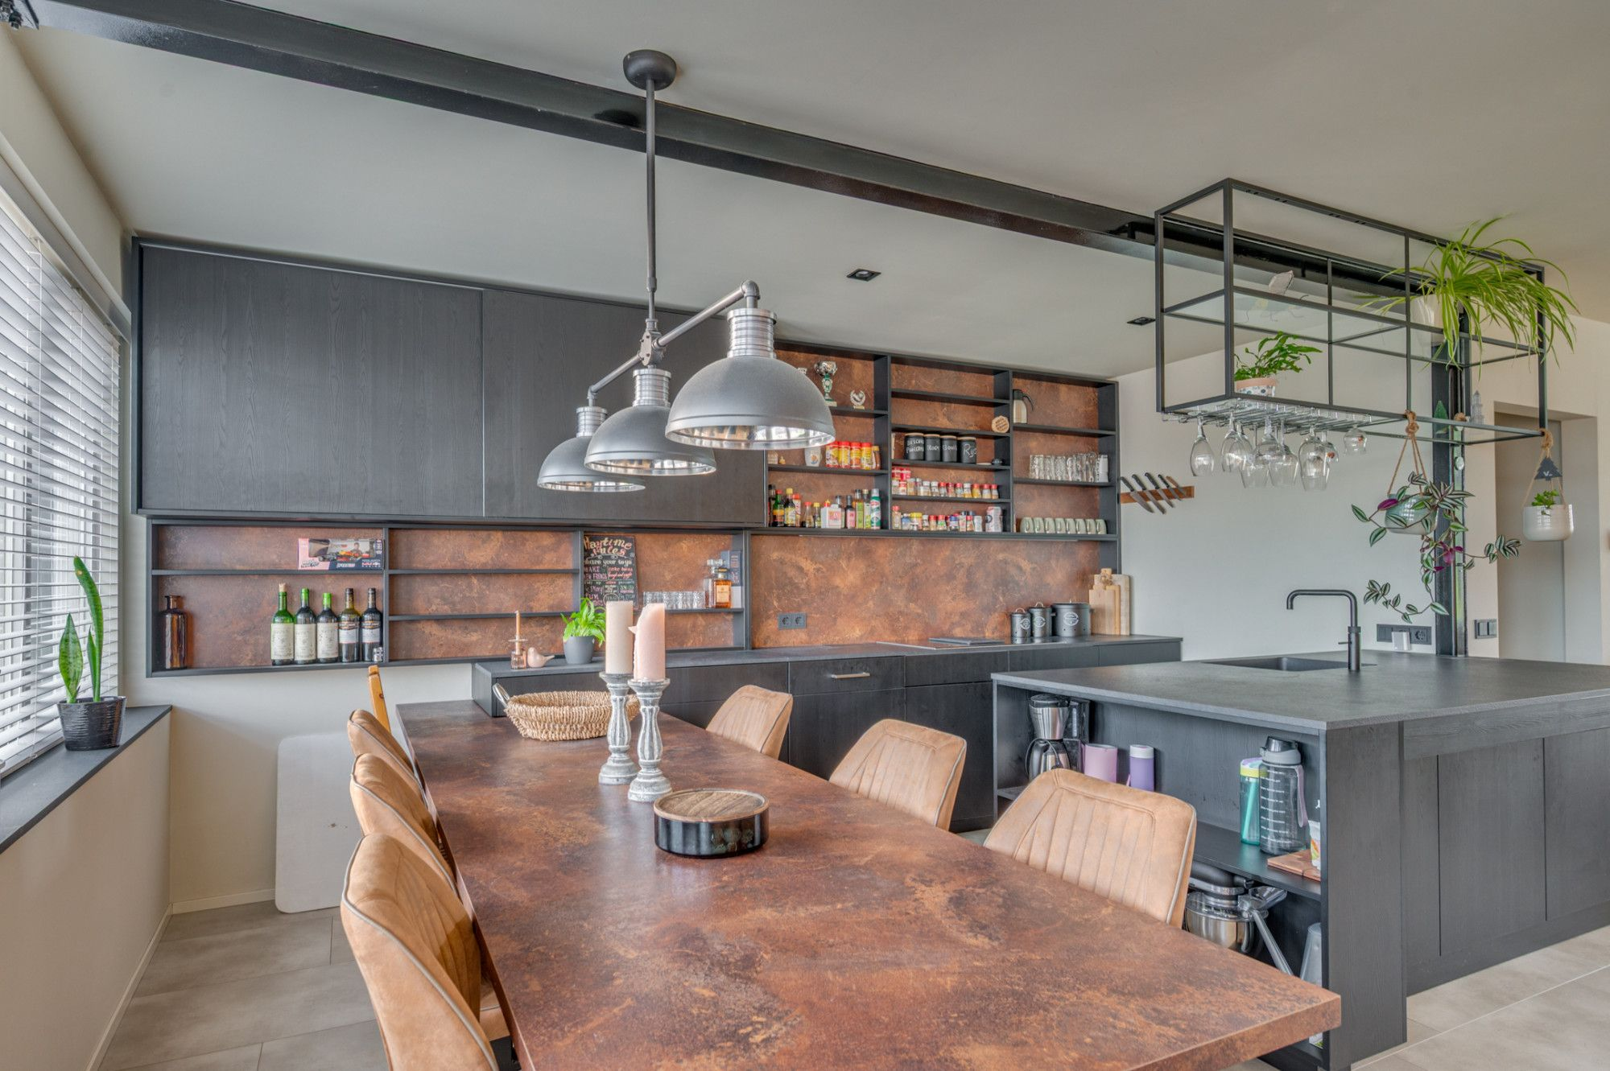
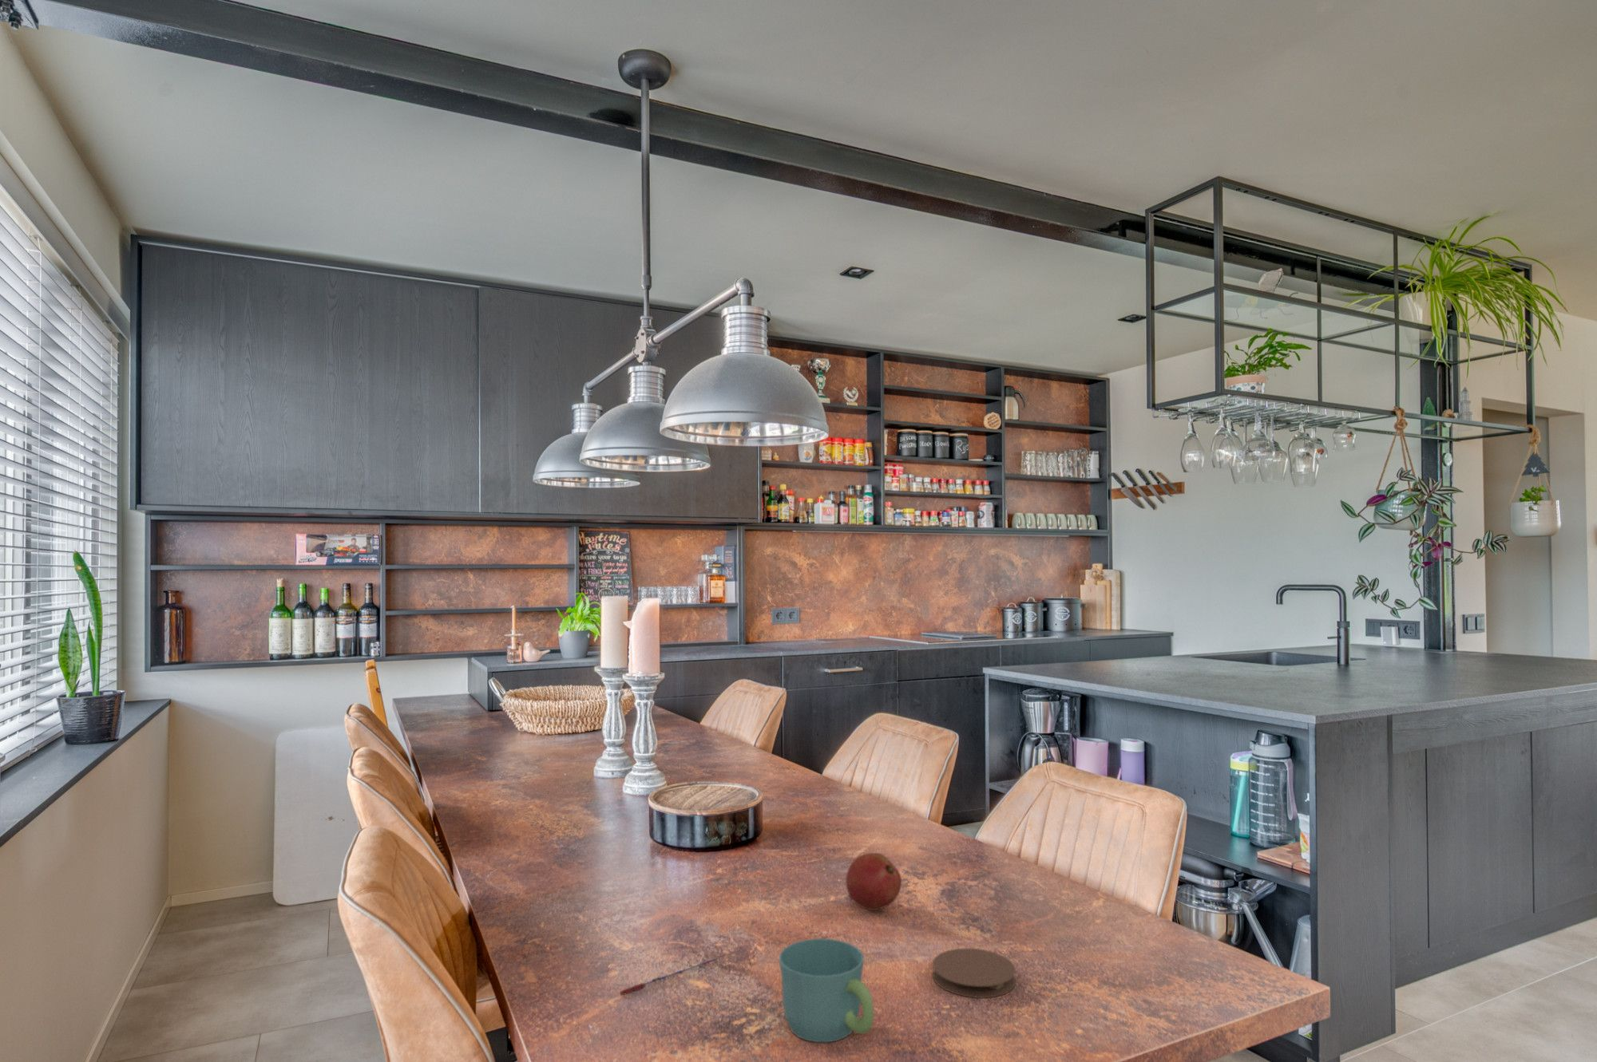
+ mug (830, 994)
+ coaster (973, 972)
+ fruit (871, 881)
+ pen (671, 974)
